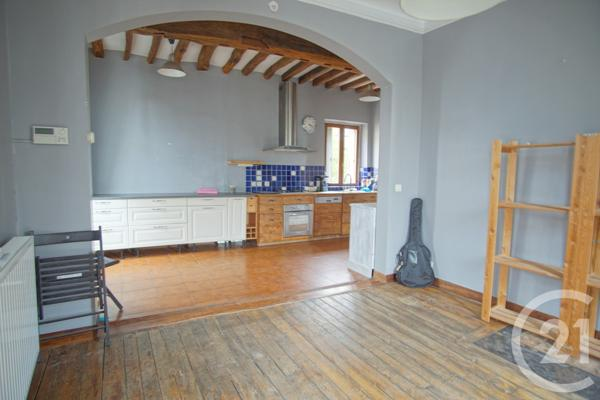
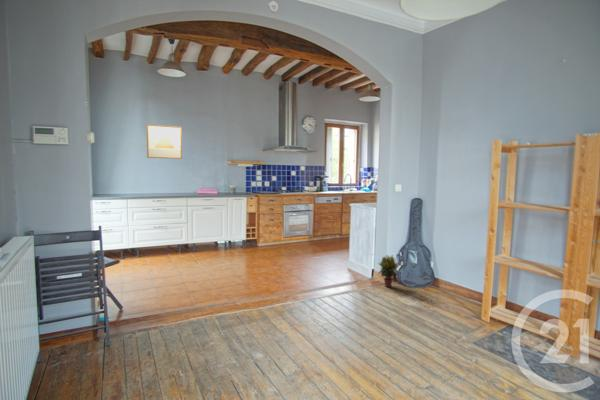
+ wall art (164, 142)
+ potted plant (388, 270)
